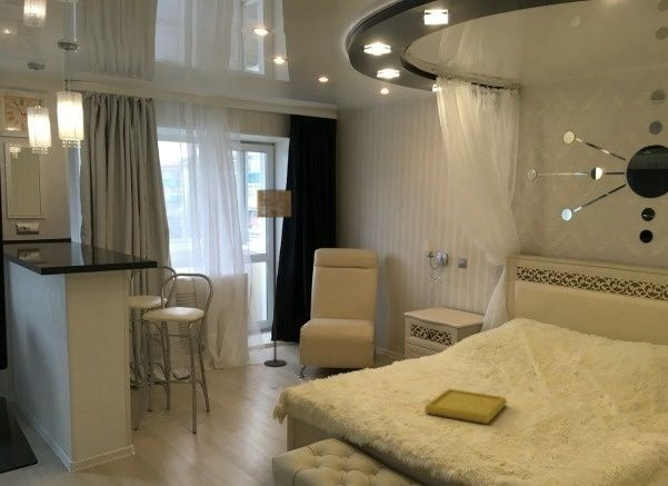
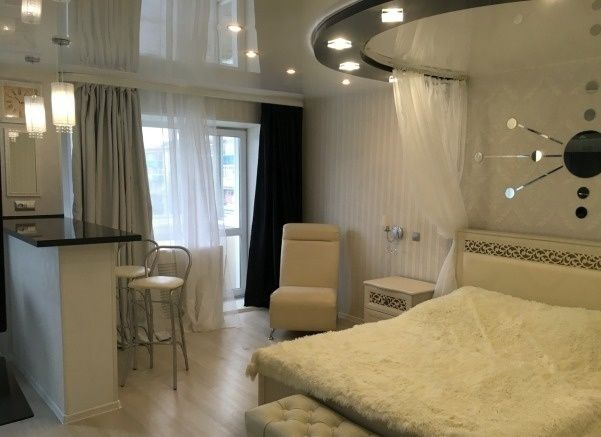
- floor lamp (275, 277)
- serving tray (466, 405)
